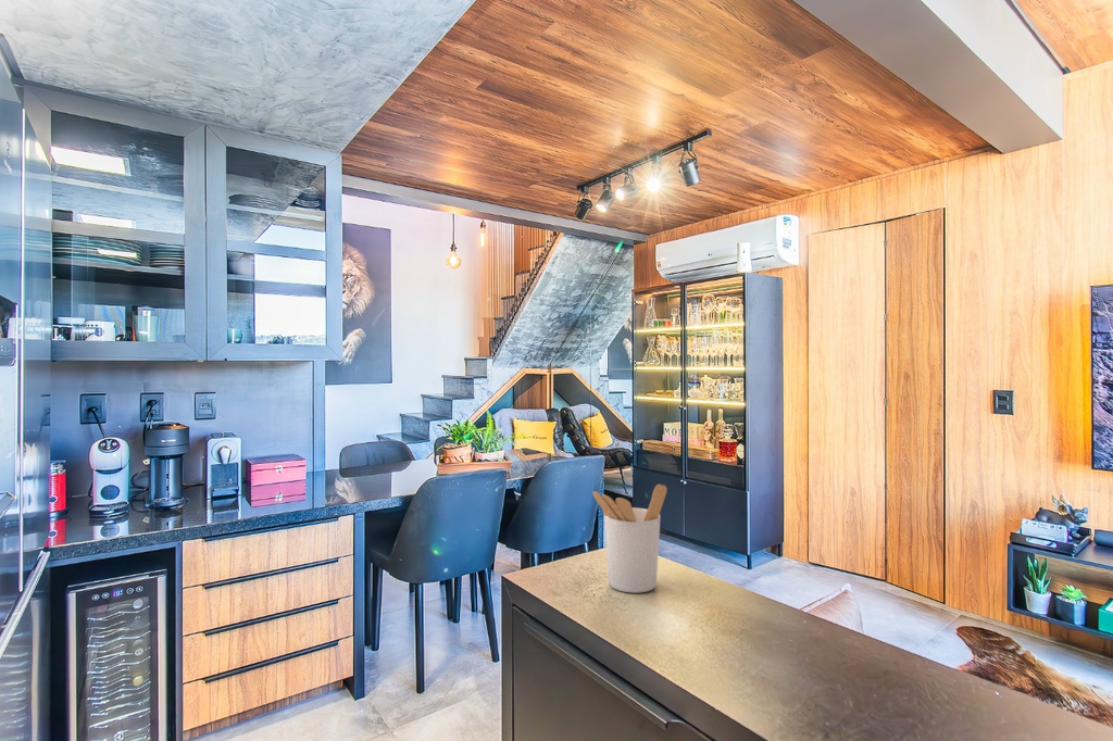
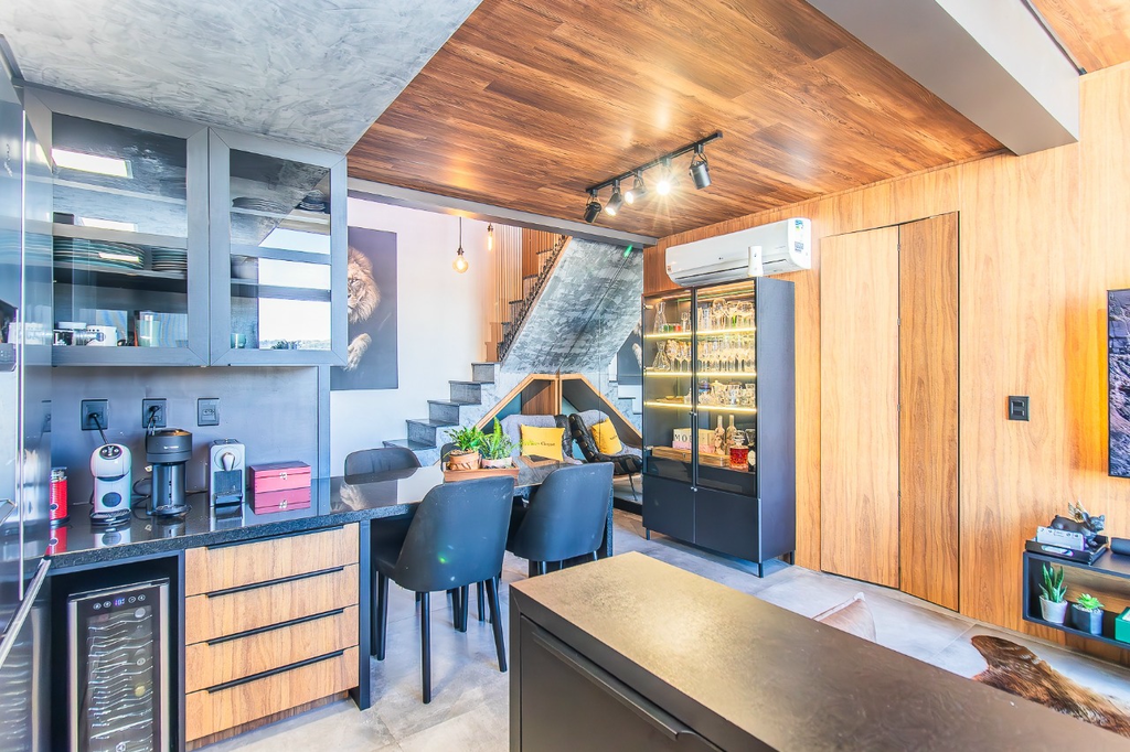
- utensil holder (626, 536)
